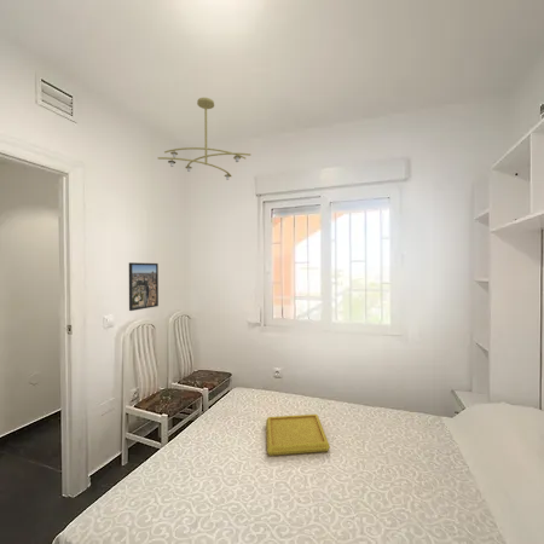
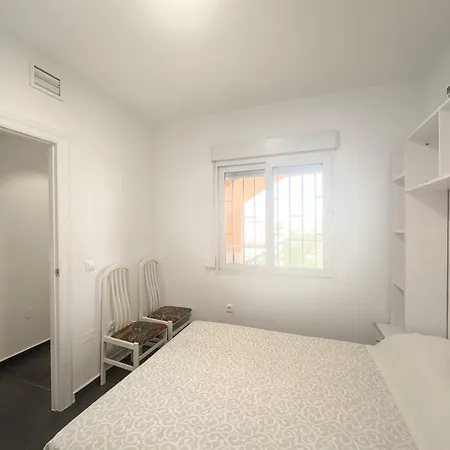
- serving tray (295, 432)
- ceiling light fixture (206, 141)
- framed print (144, 285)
